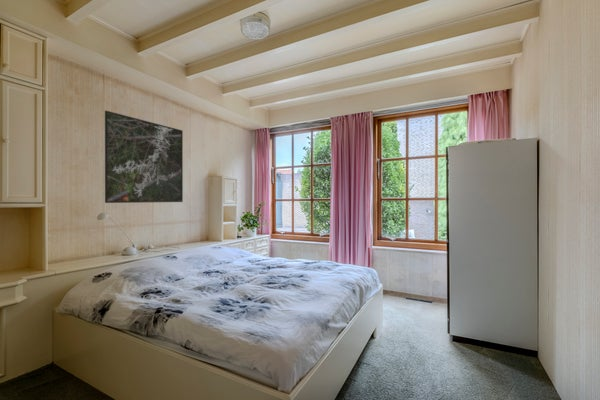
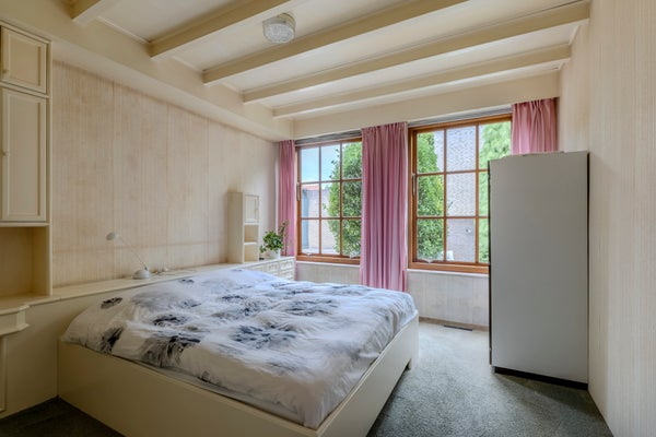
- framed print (148, 162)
